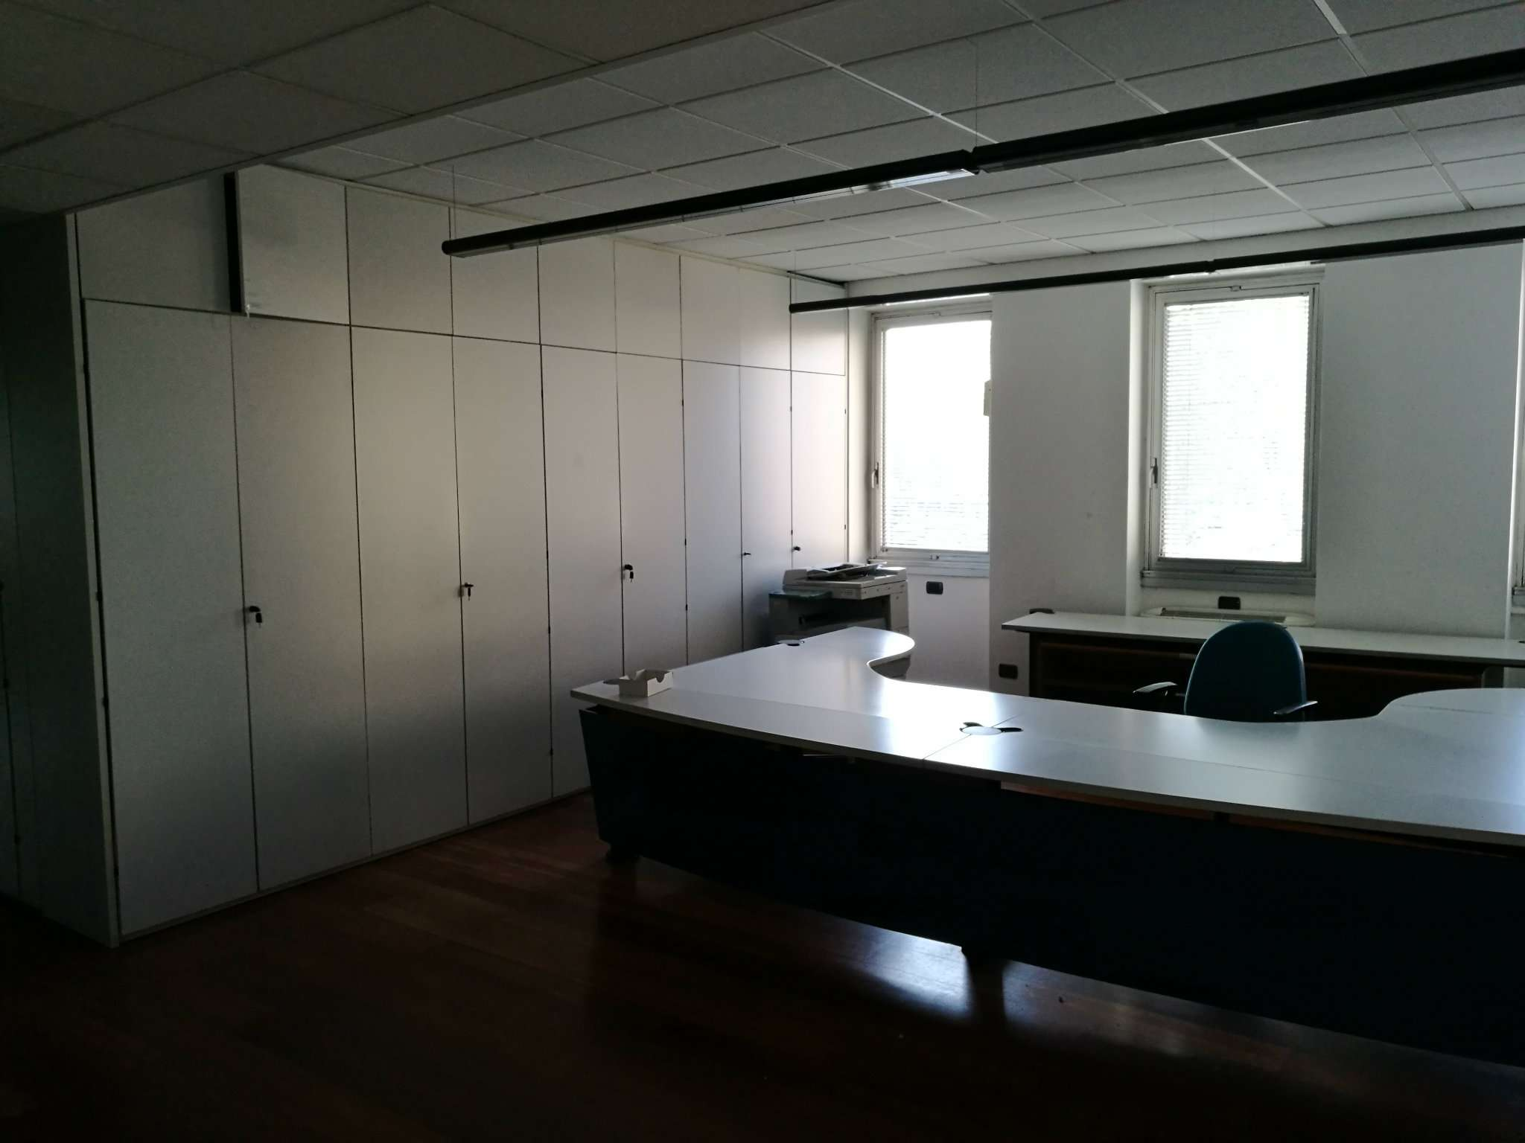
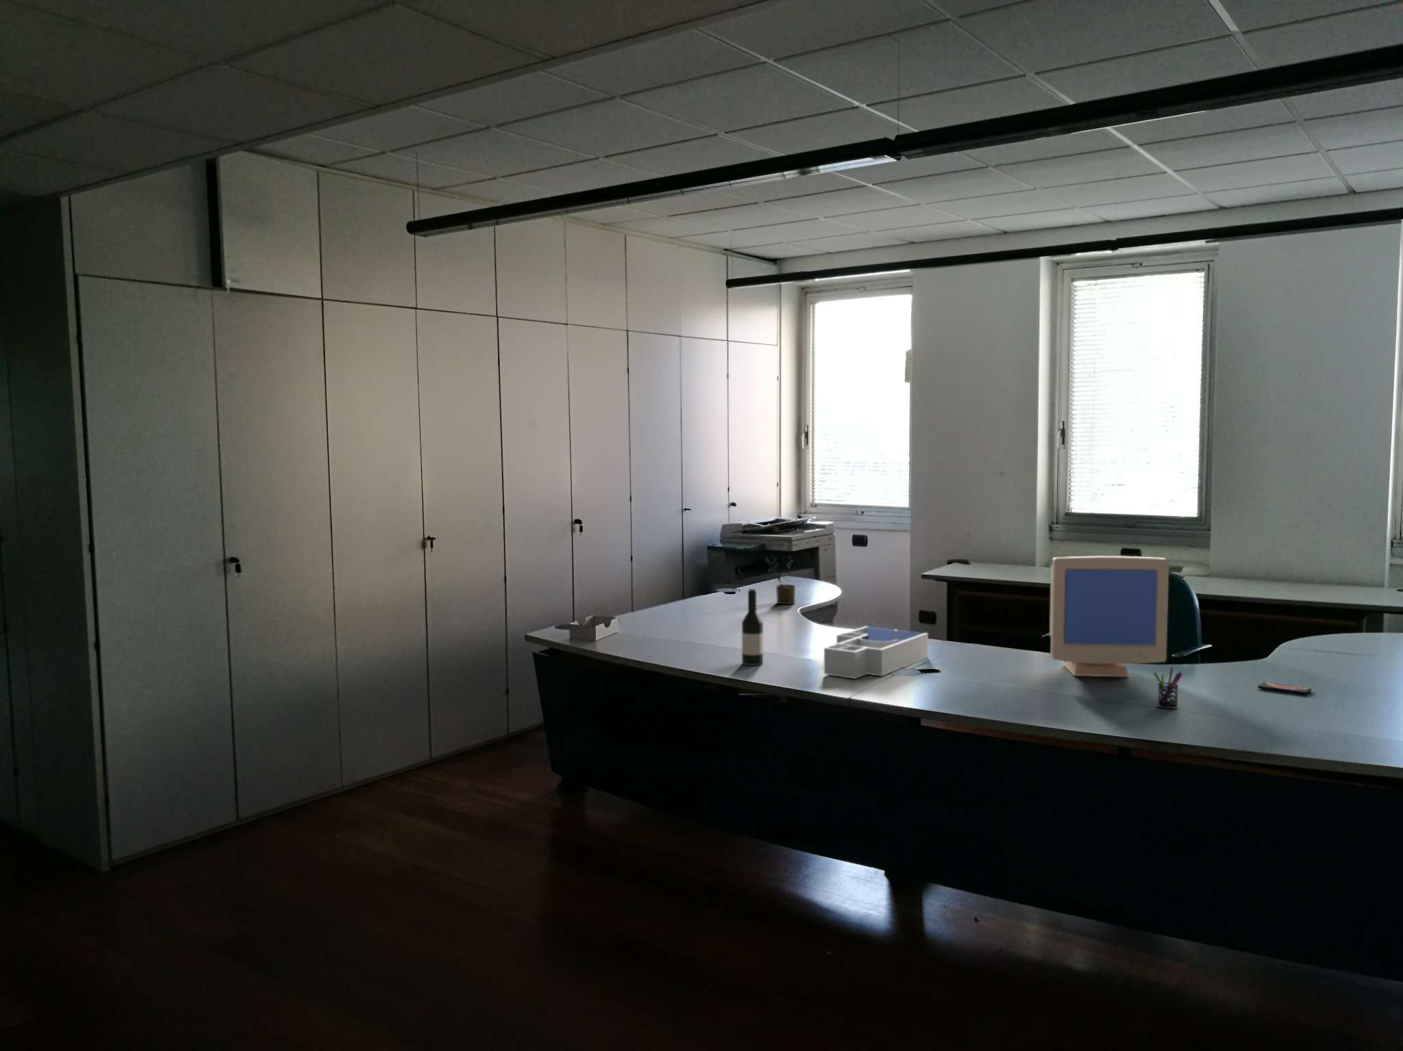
+ smartphone (1284, 688)
+ potted plant (780, 578)
+ pen holder (1165, 687)
+ desk organizer (867, 651)
+ computer monitor (1098, 613)
+ wine bottle (752, 626)
